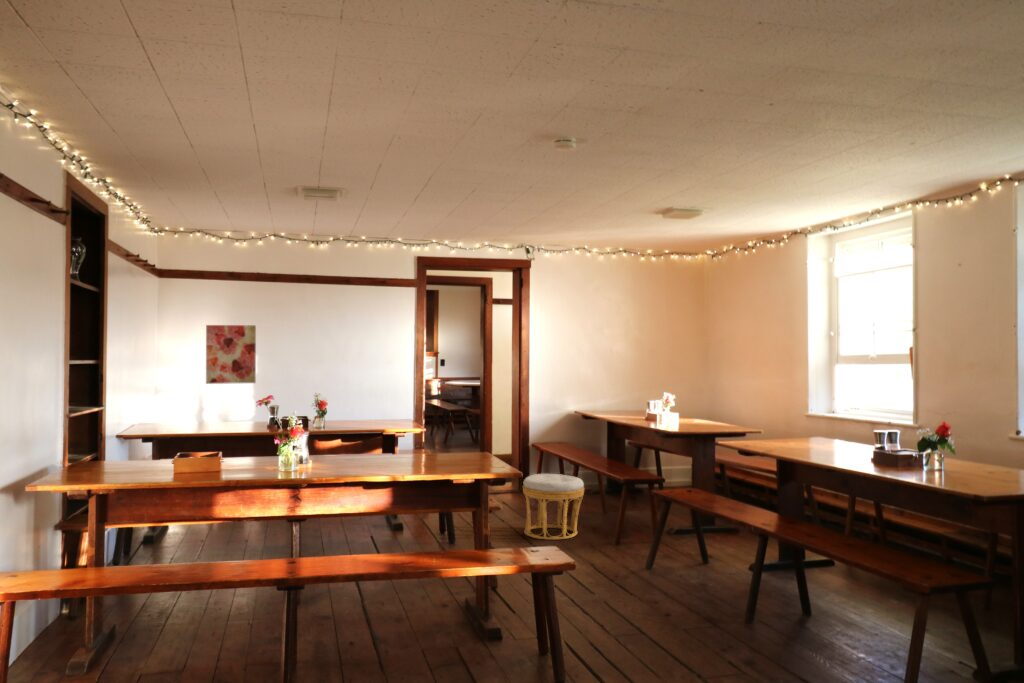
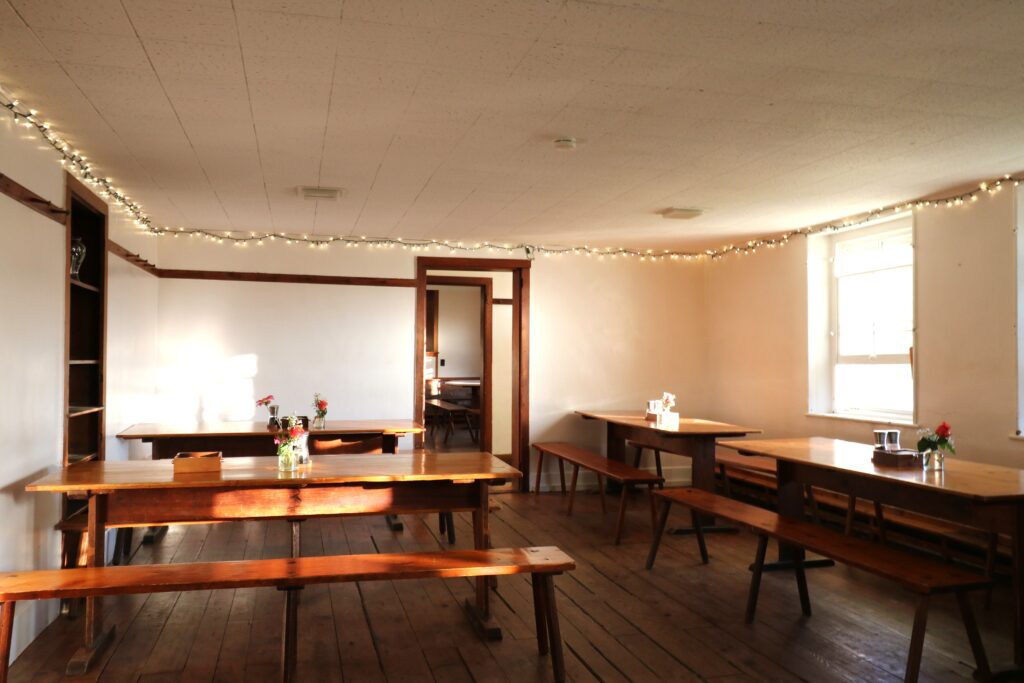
- ottoman (553, 500)
- wall art (231, 354)
